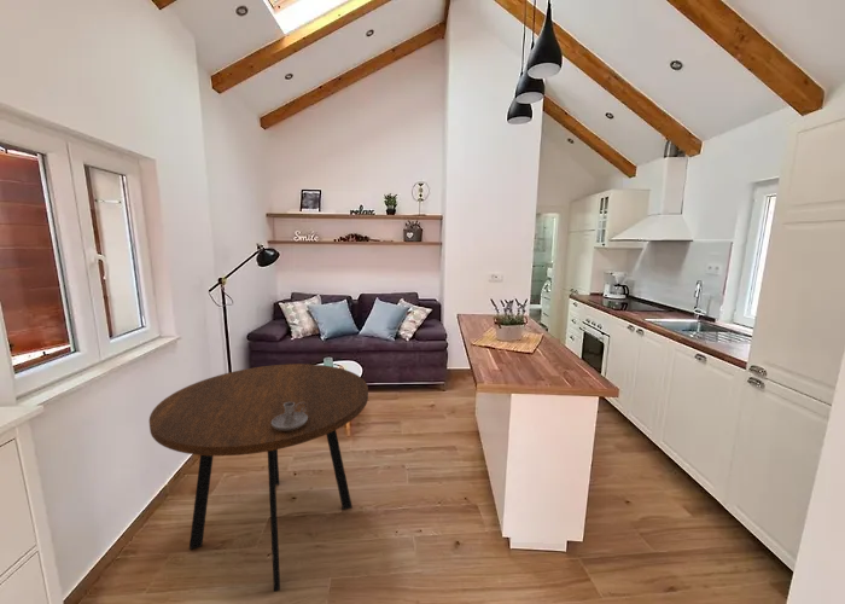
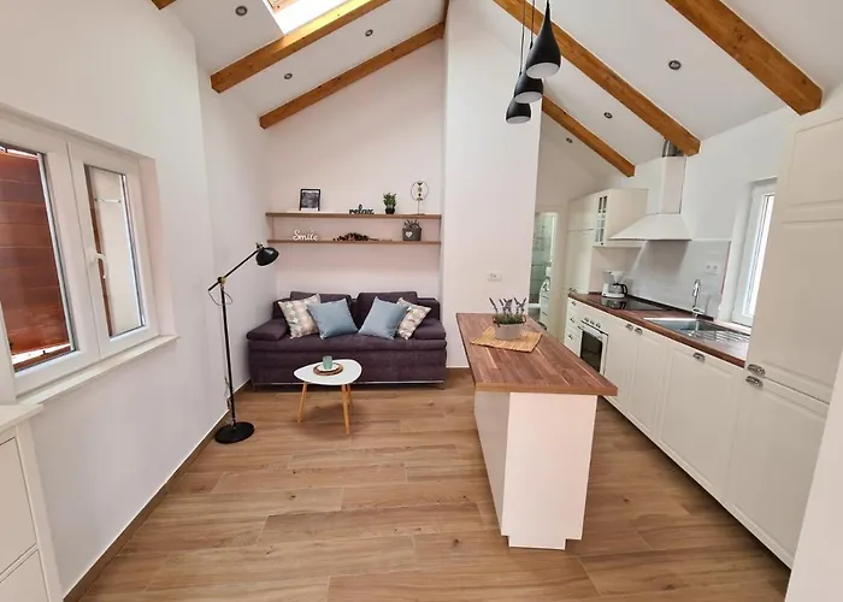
- dining table (273, 461)
- candle holder (292, 412)
